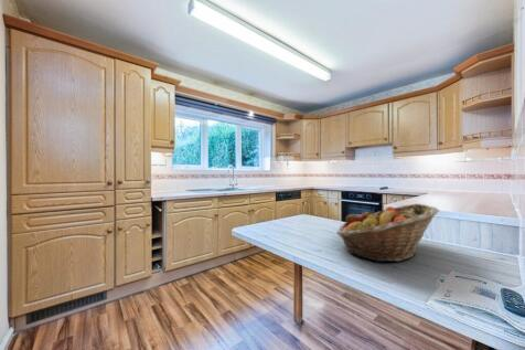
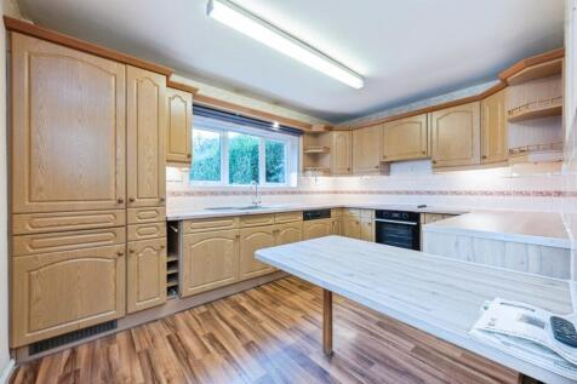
- fruit basket (383, 226)
